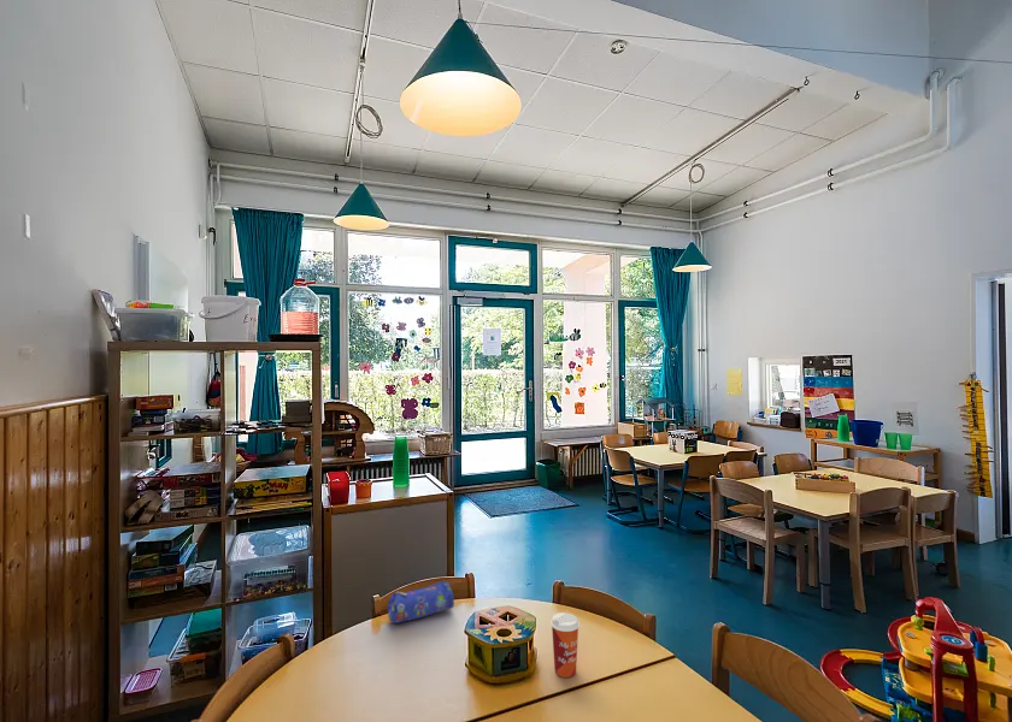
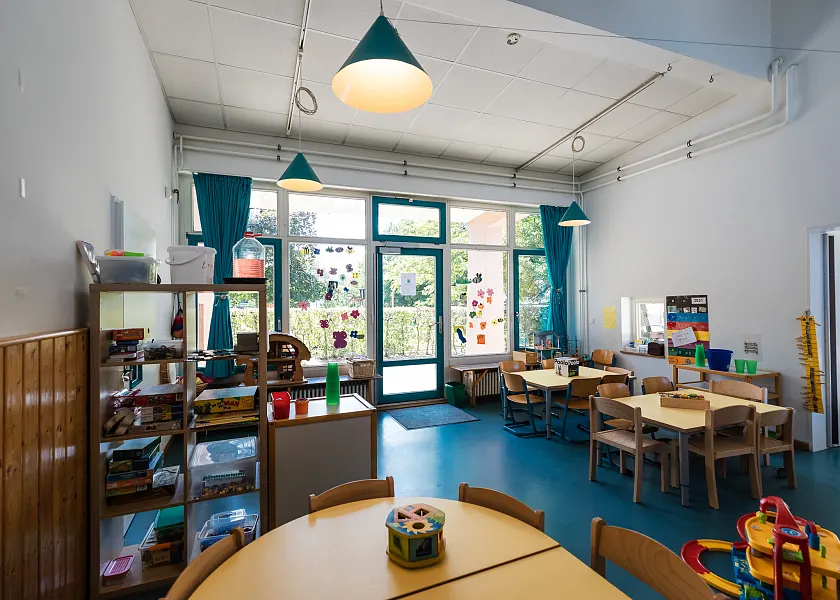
- pencil case (420, 600)
- paper cup (565, 644)
